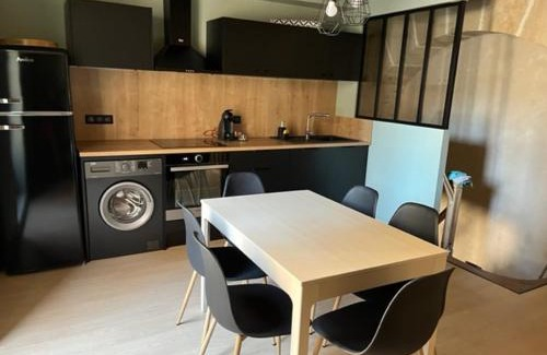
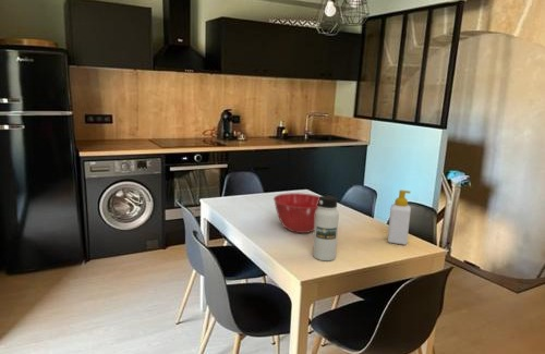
+ mixing bowl (301, 213)
+ soap bottle (399, 216)
+ water bottle (326, 227)
